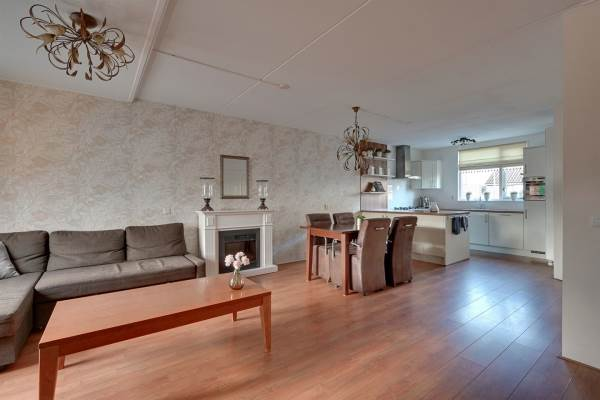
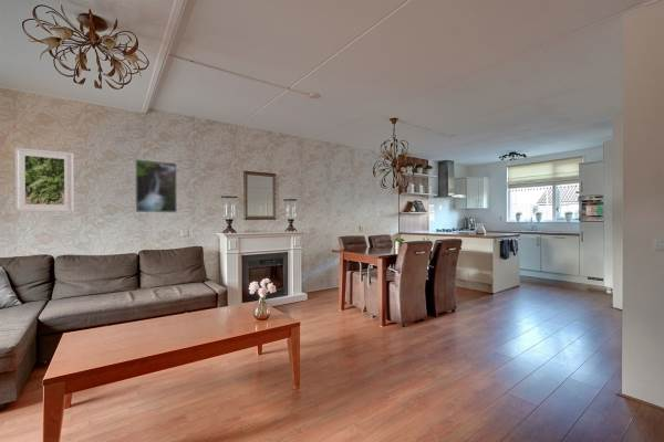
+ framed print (45, 180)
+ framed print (156, 187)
